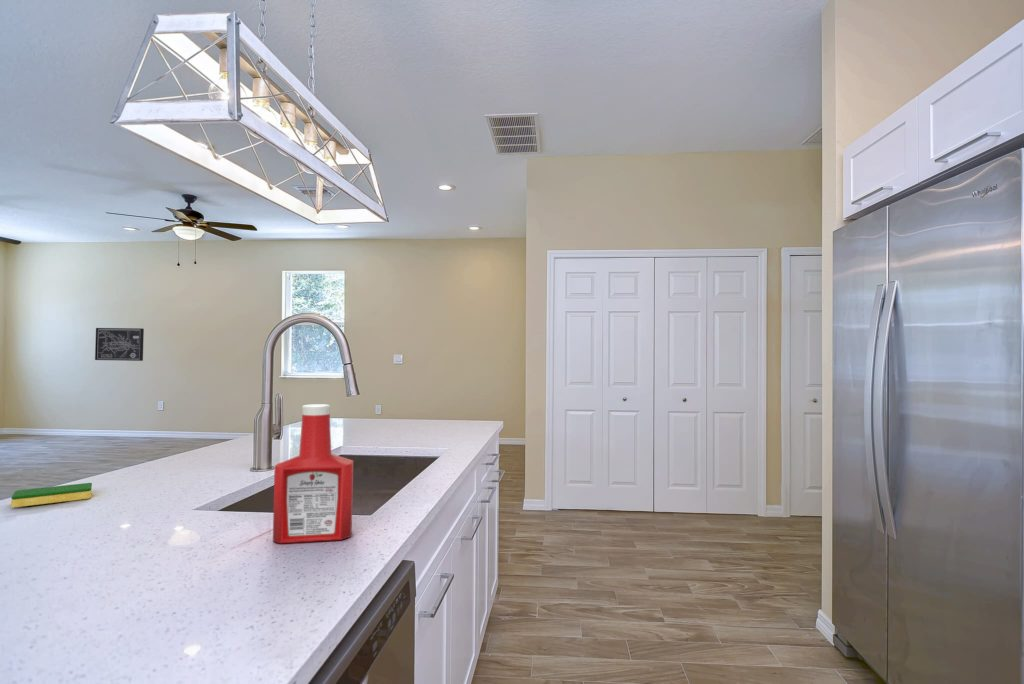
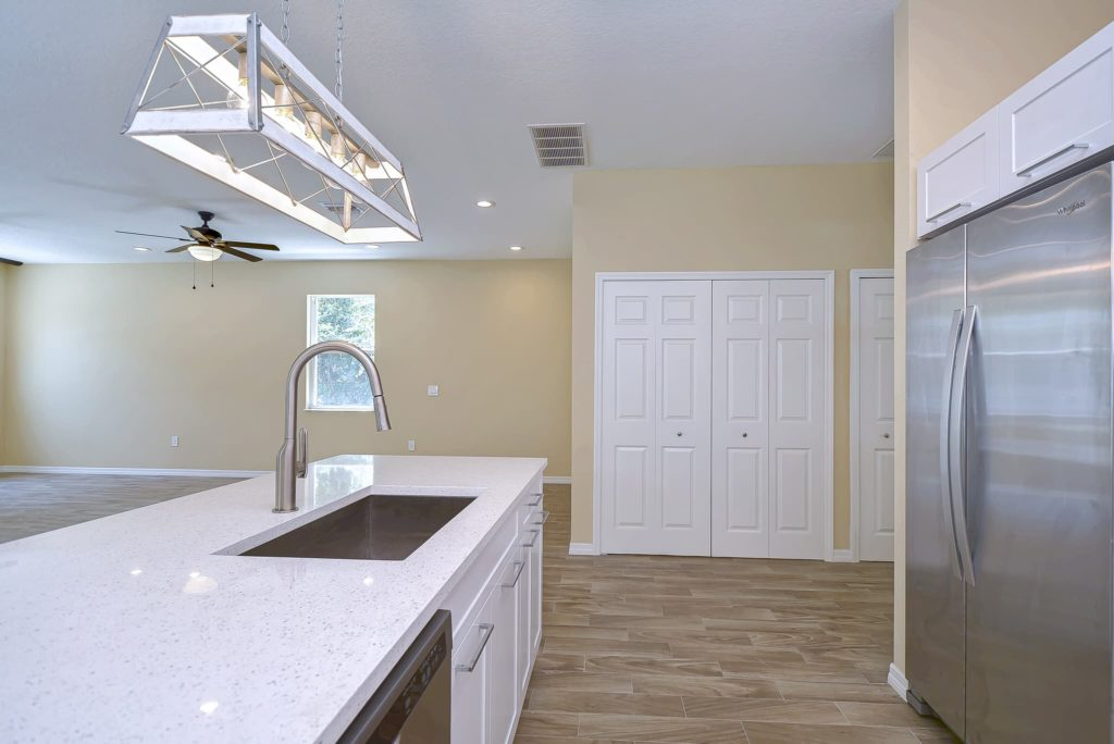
- wall art (119, 344)
- soap bottle (314, 470)
- dish sponge (53, 494)
